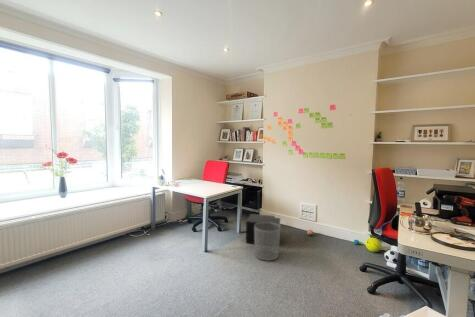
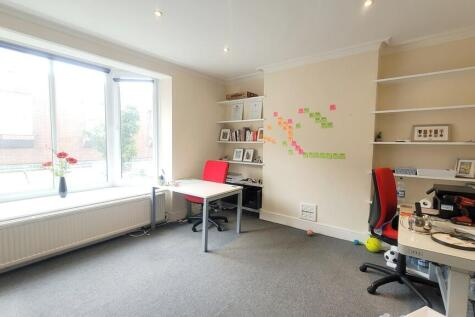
- waste bin (266, 240)
- storage box (263, 228)
